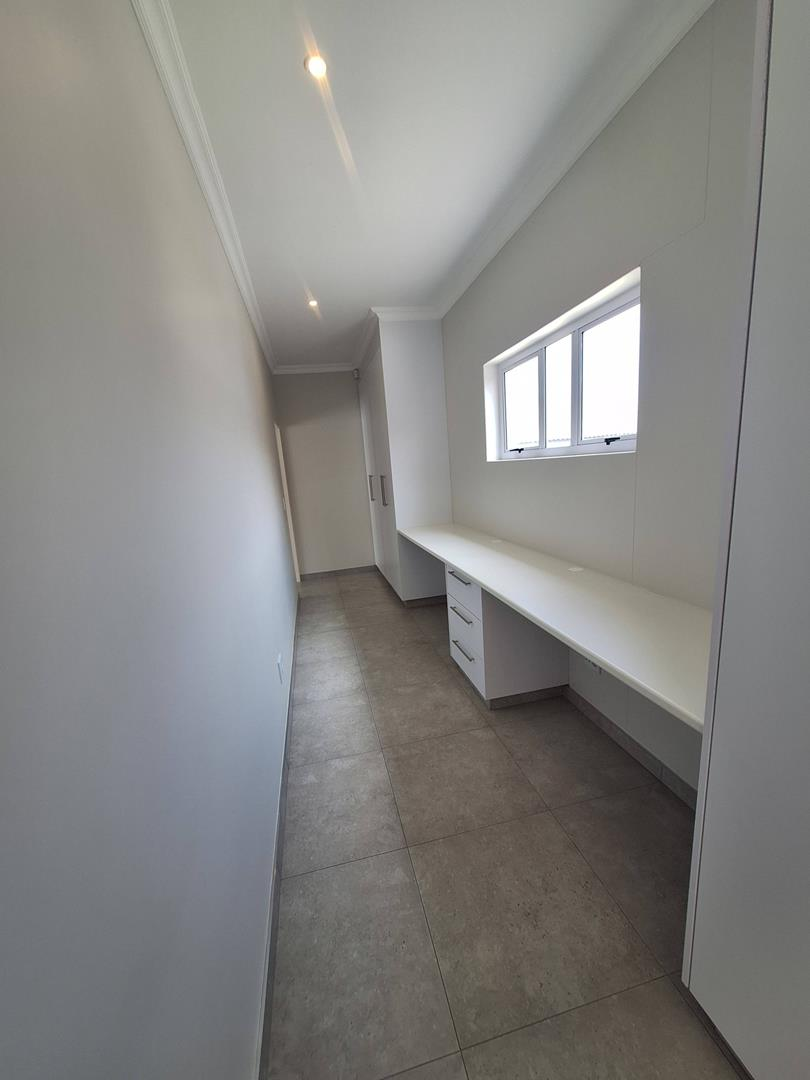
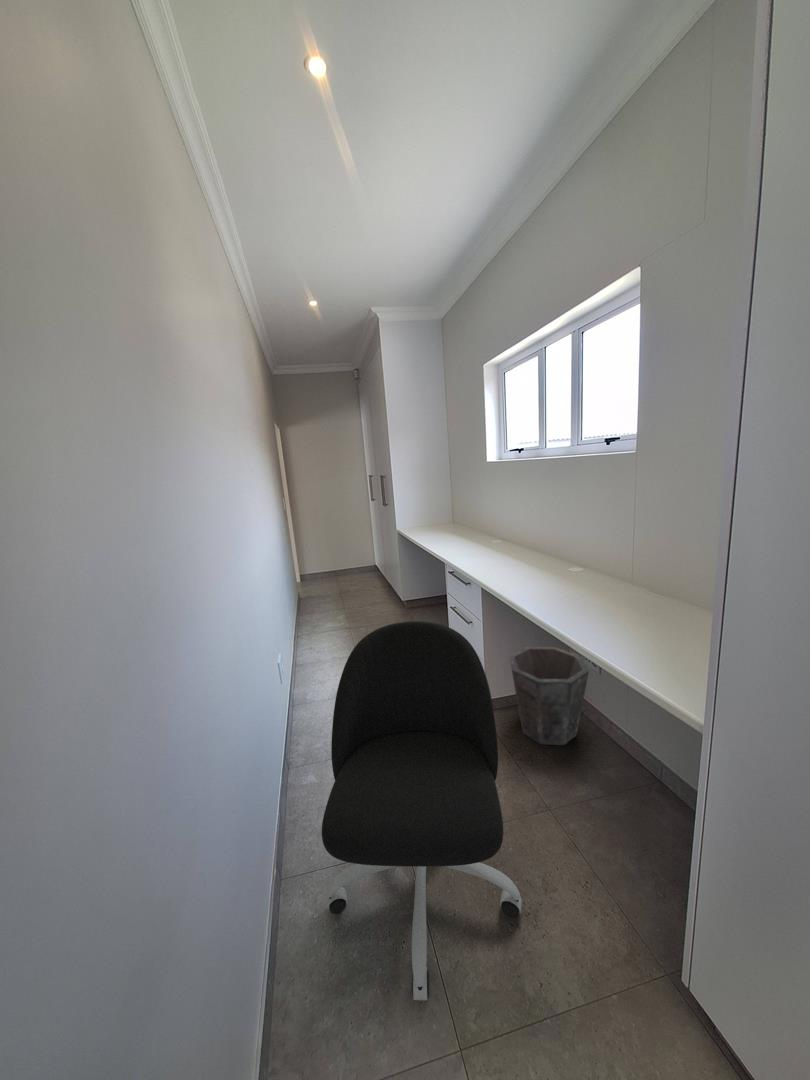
+ office chair (415, 780)
+ waste bin (547, 695)
